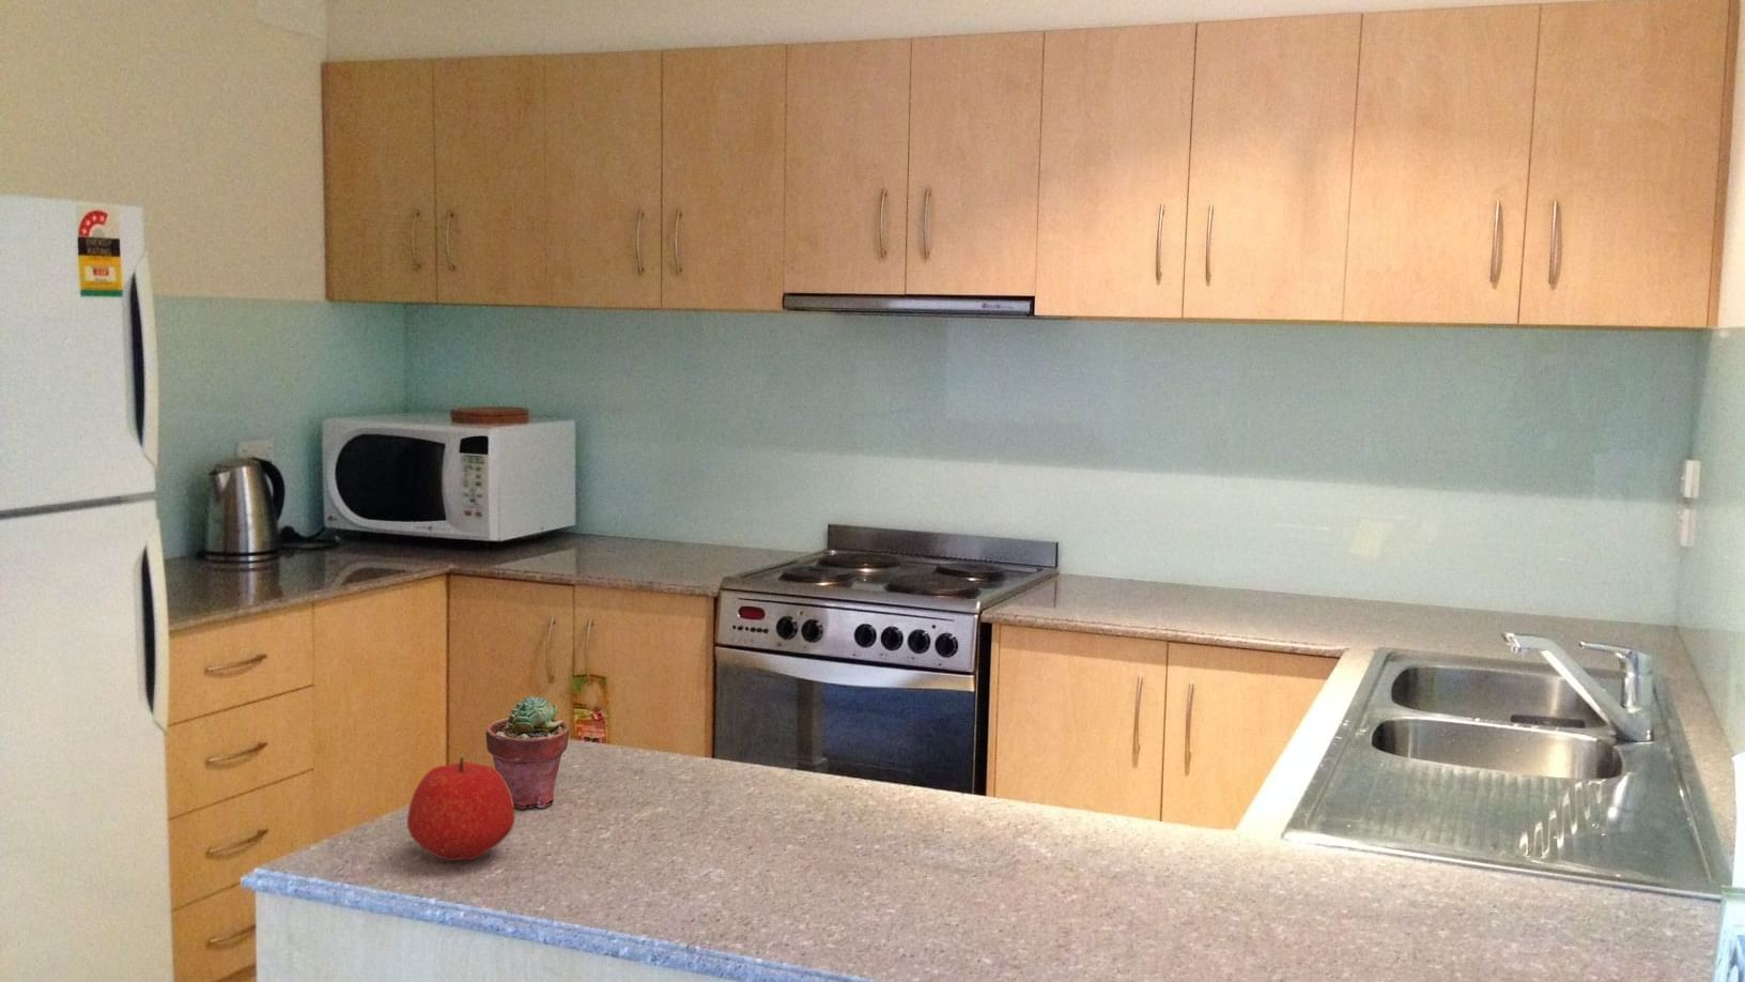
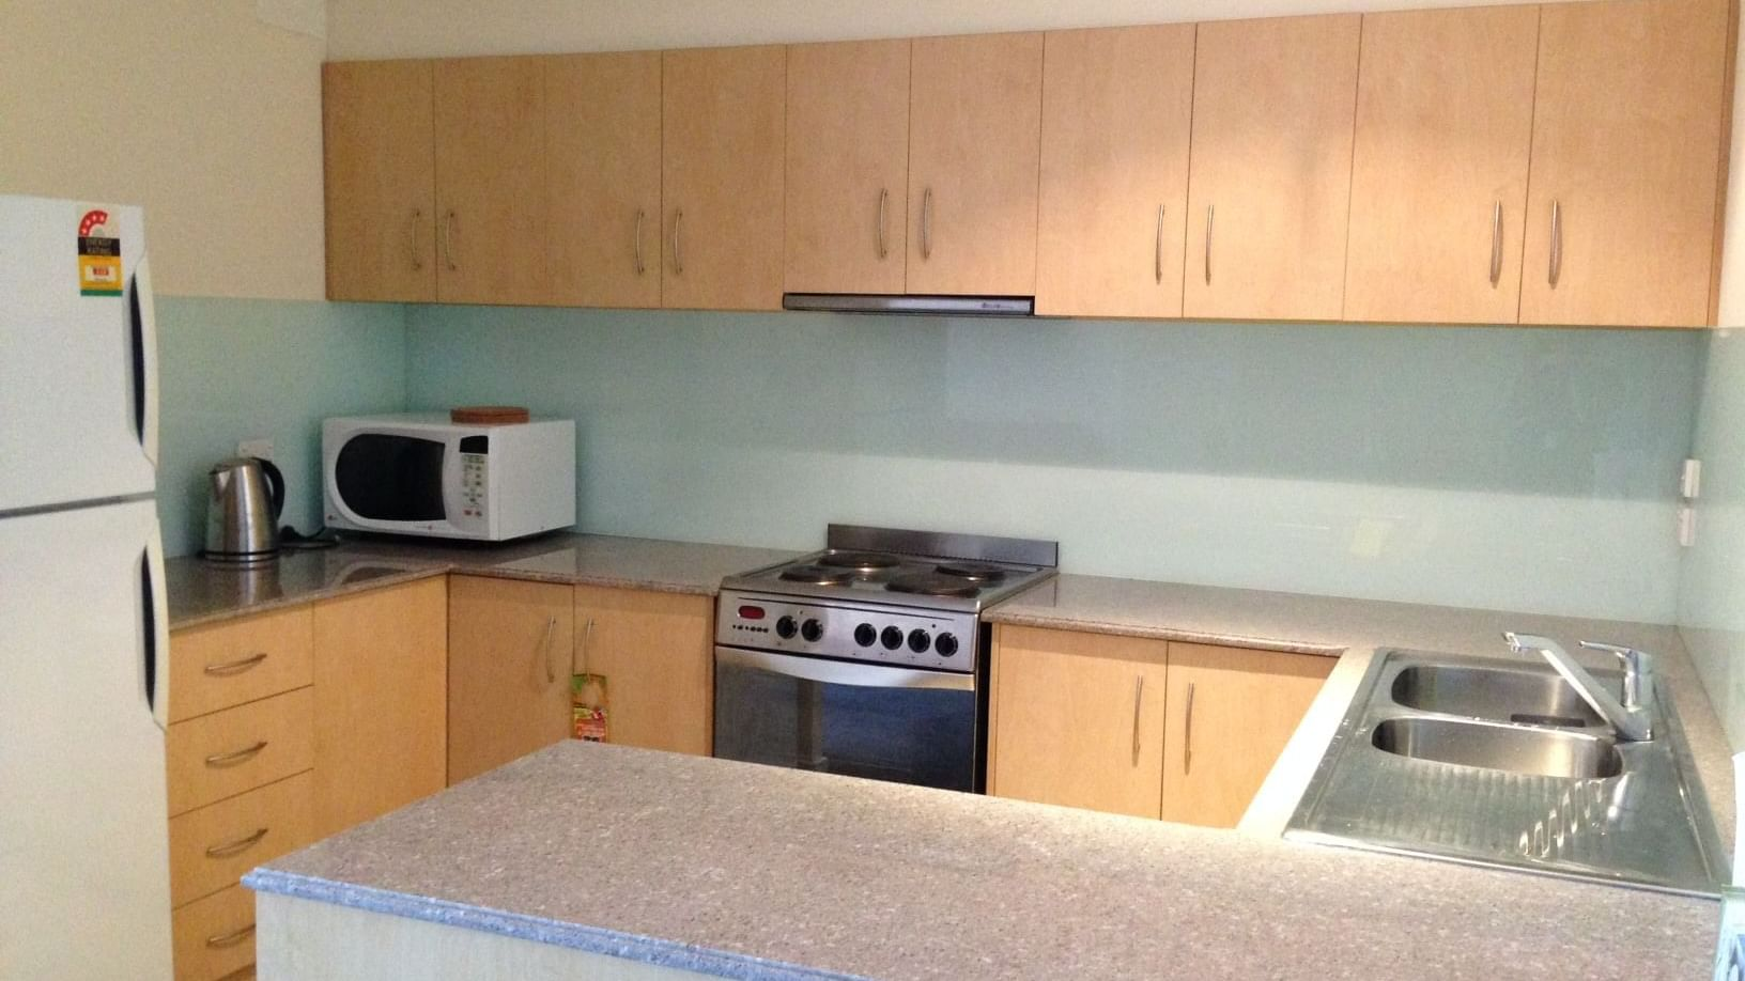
- potted succulent (527, 748)
- apple (461, 808)
